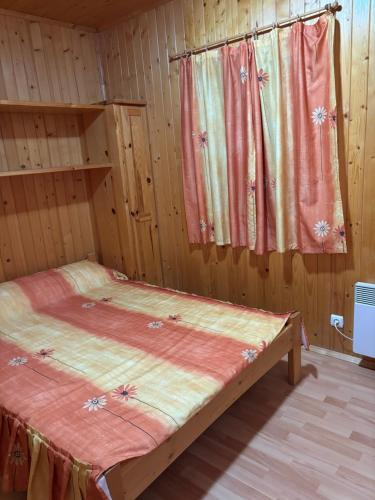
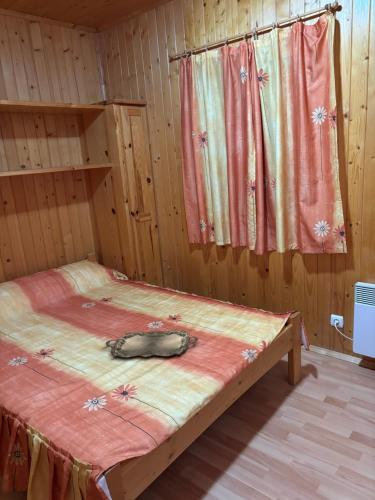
+ serving tray (151, 343)
